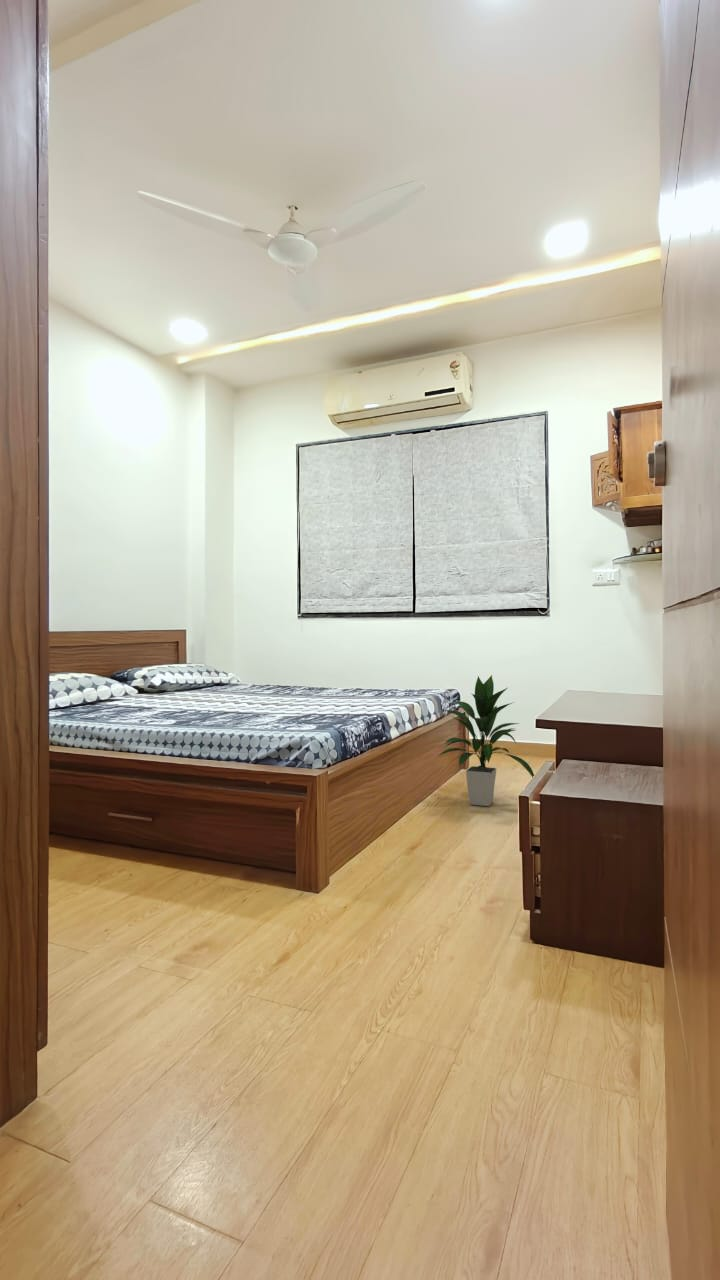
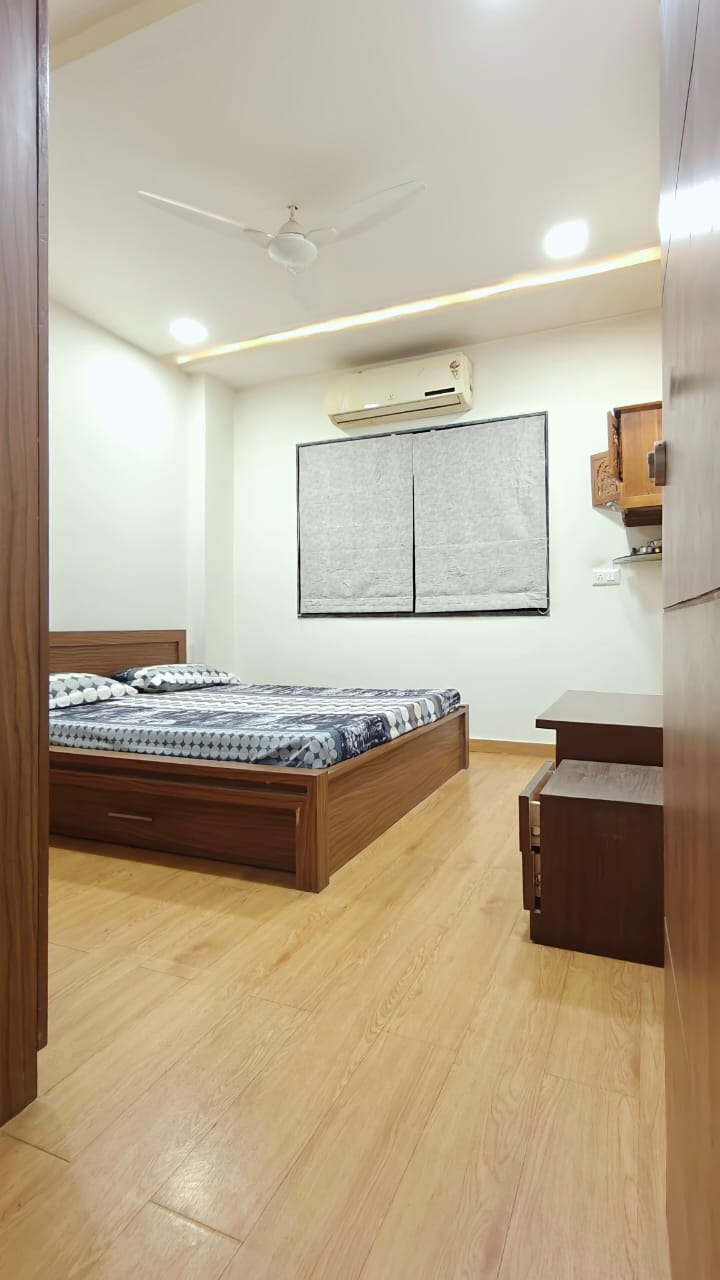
- indoor plant (484, 740)
